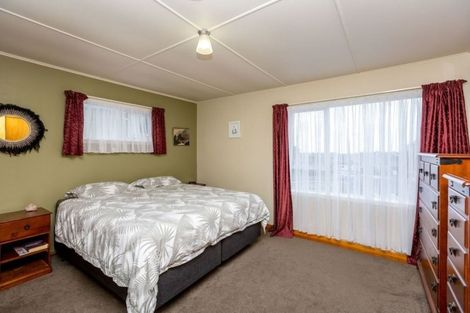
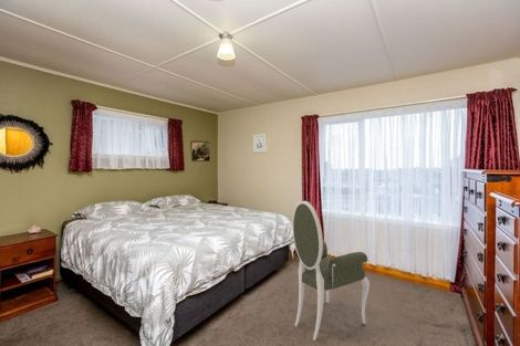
+ armchair (325, 260)
